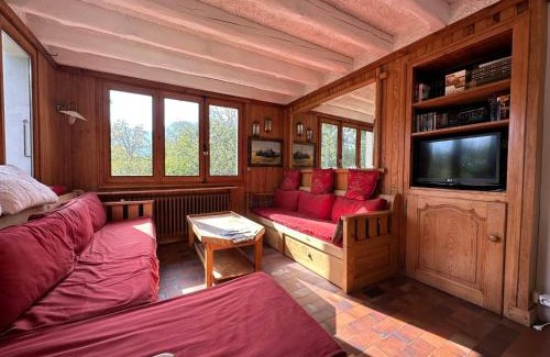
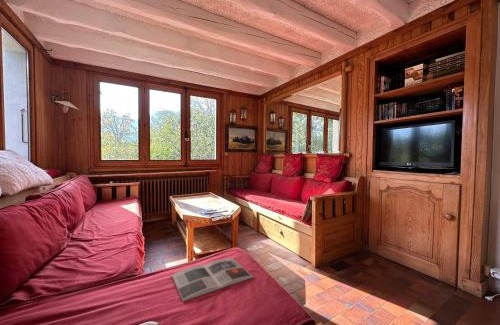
+ magazine (212, 274)
